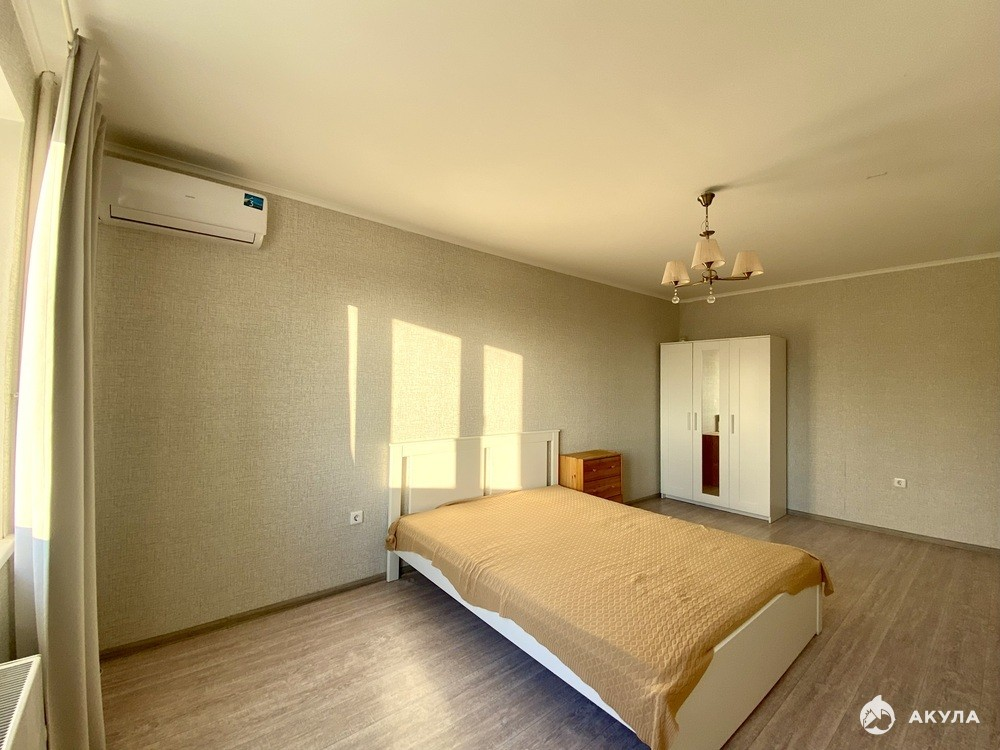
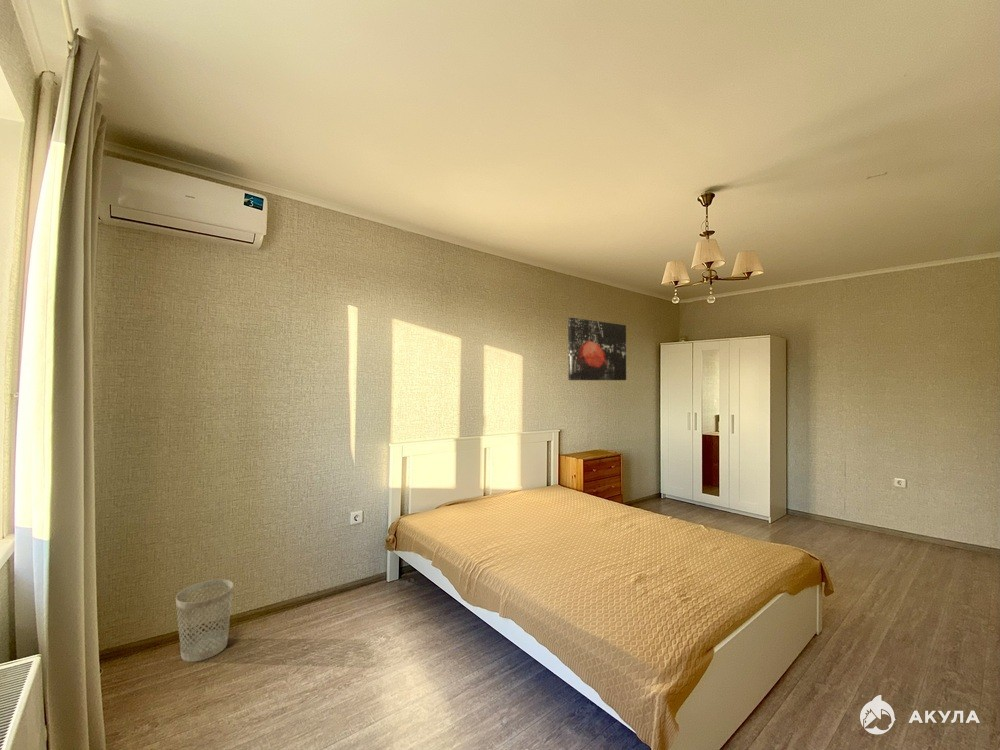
+ wall art (599, 351)
+ wastebasket (205, 619)
